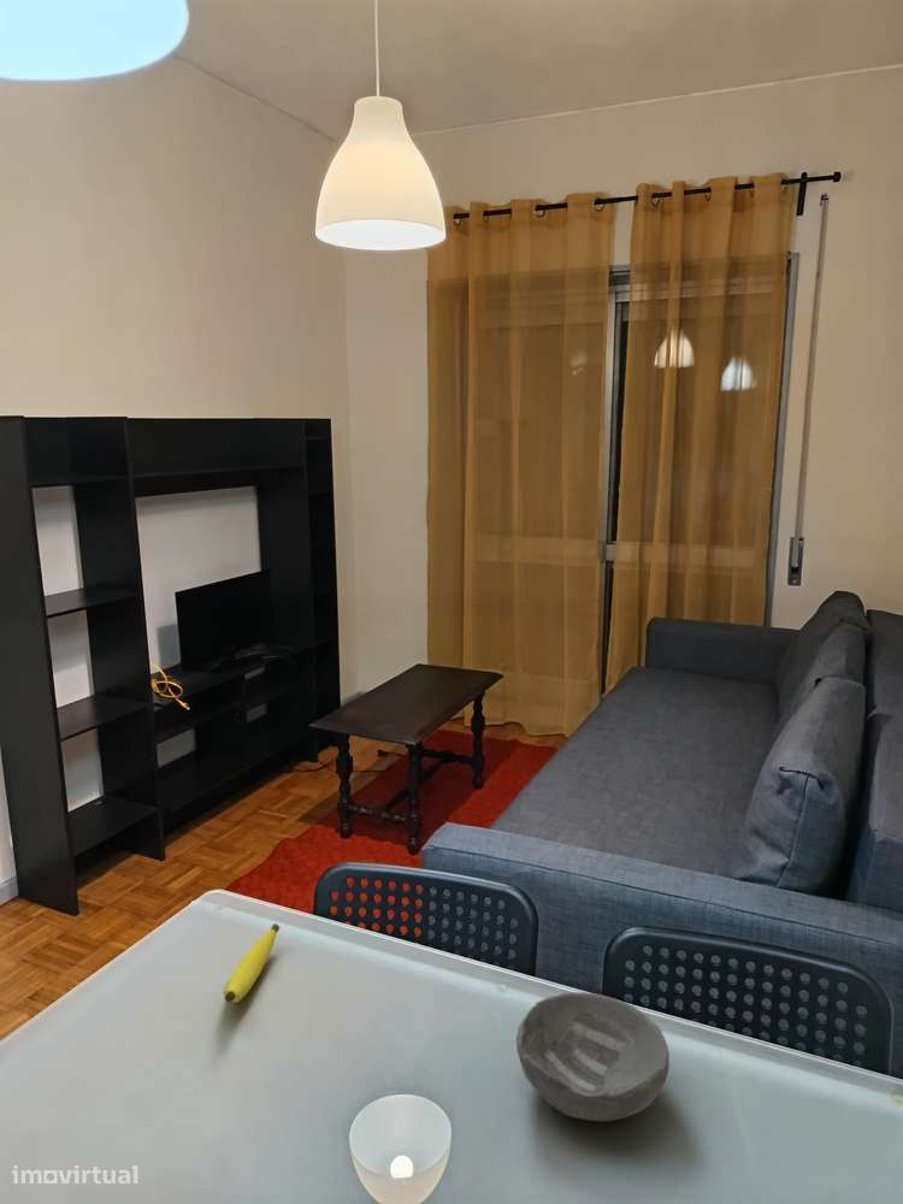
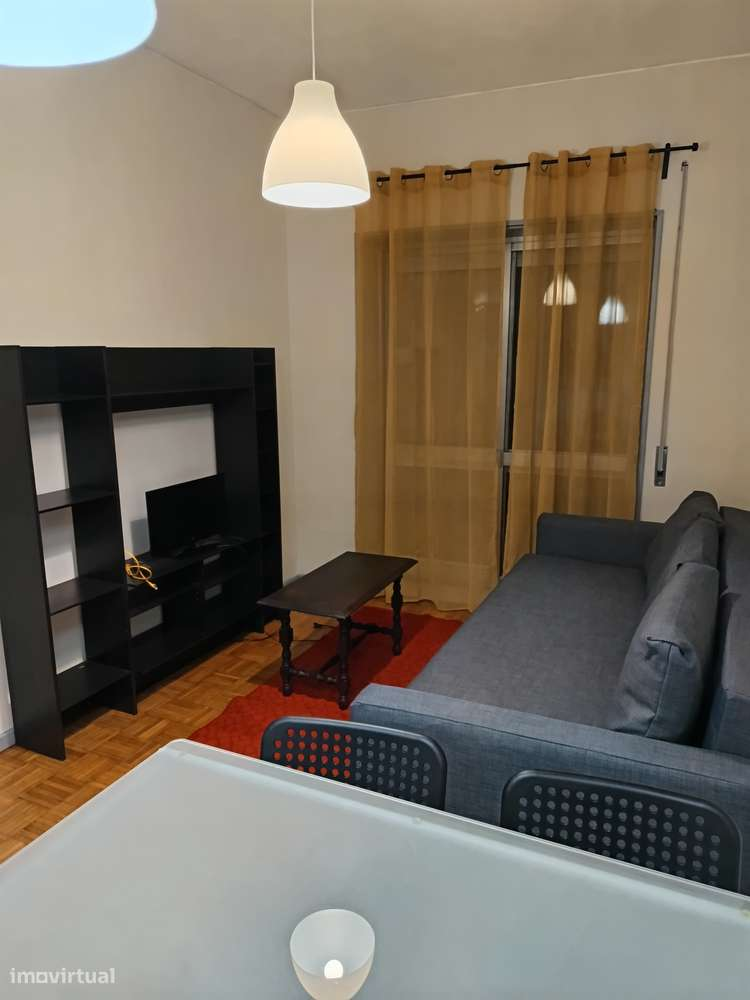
- bowl (591, 1063)
- banana (246, 968)
